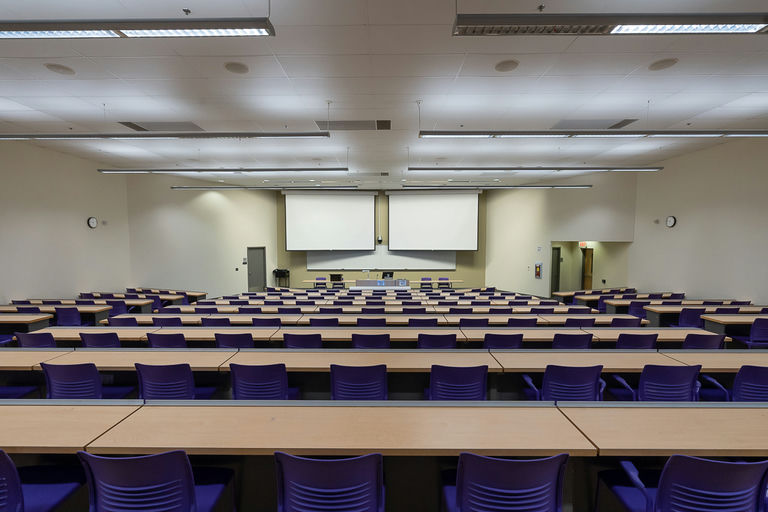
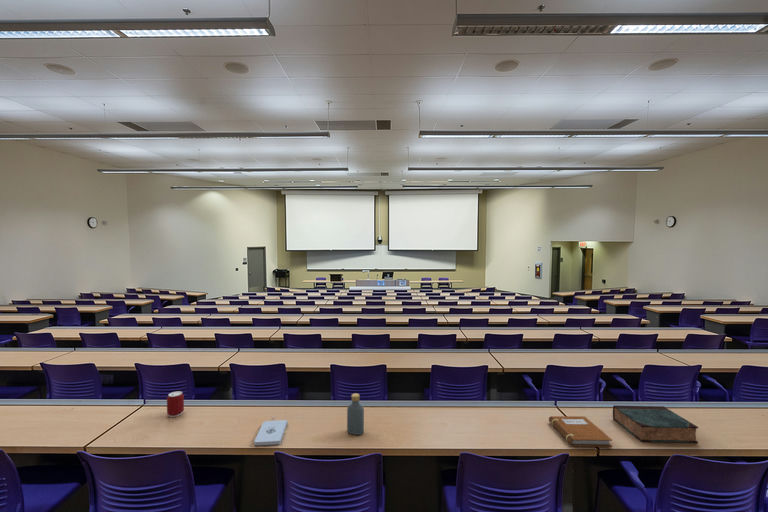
+ notebook (577, 429)
+ book (652, 422)
+ vodka (355, 413)
+ notepad (271, 432)
+ can (175, 403)
